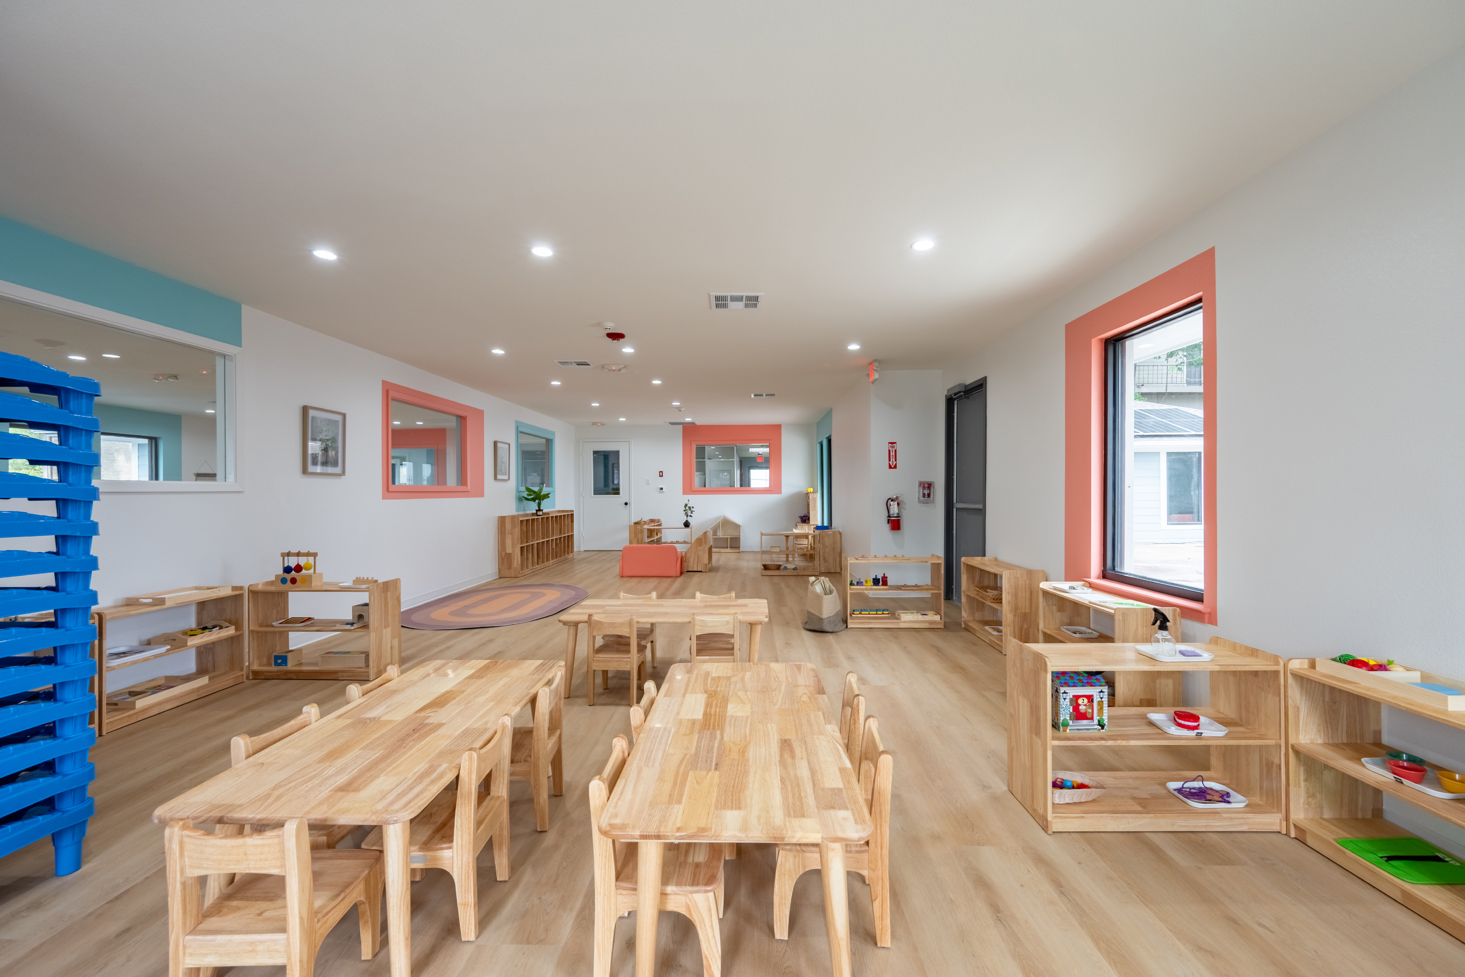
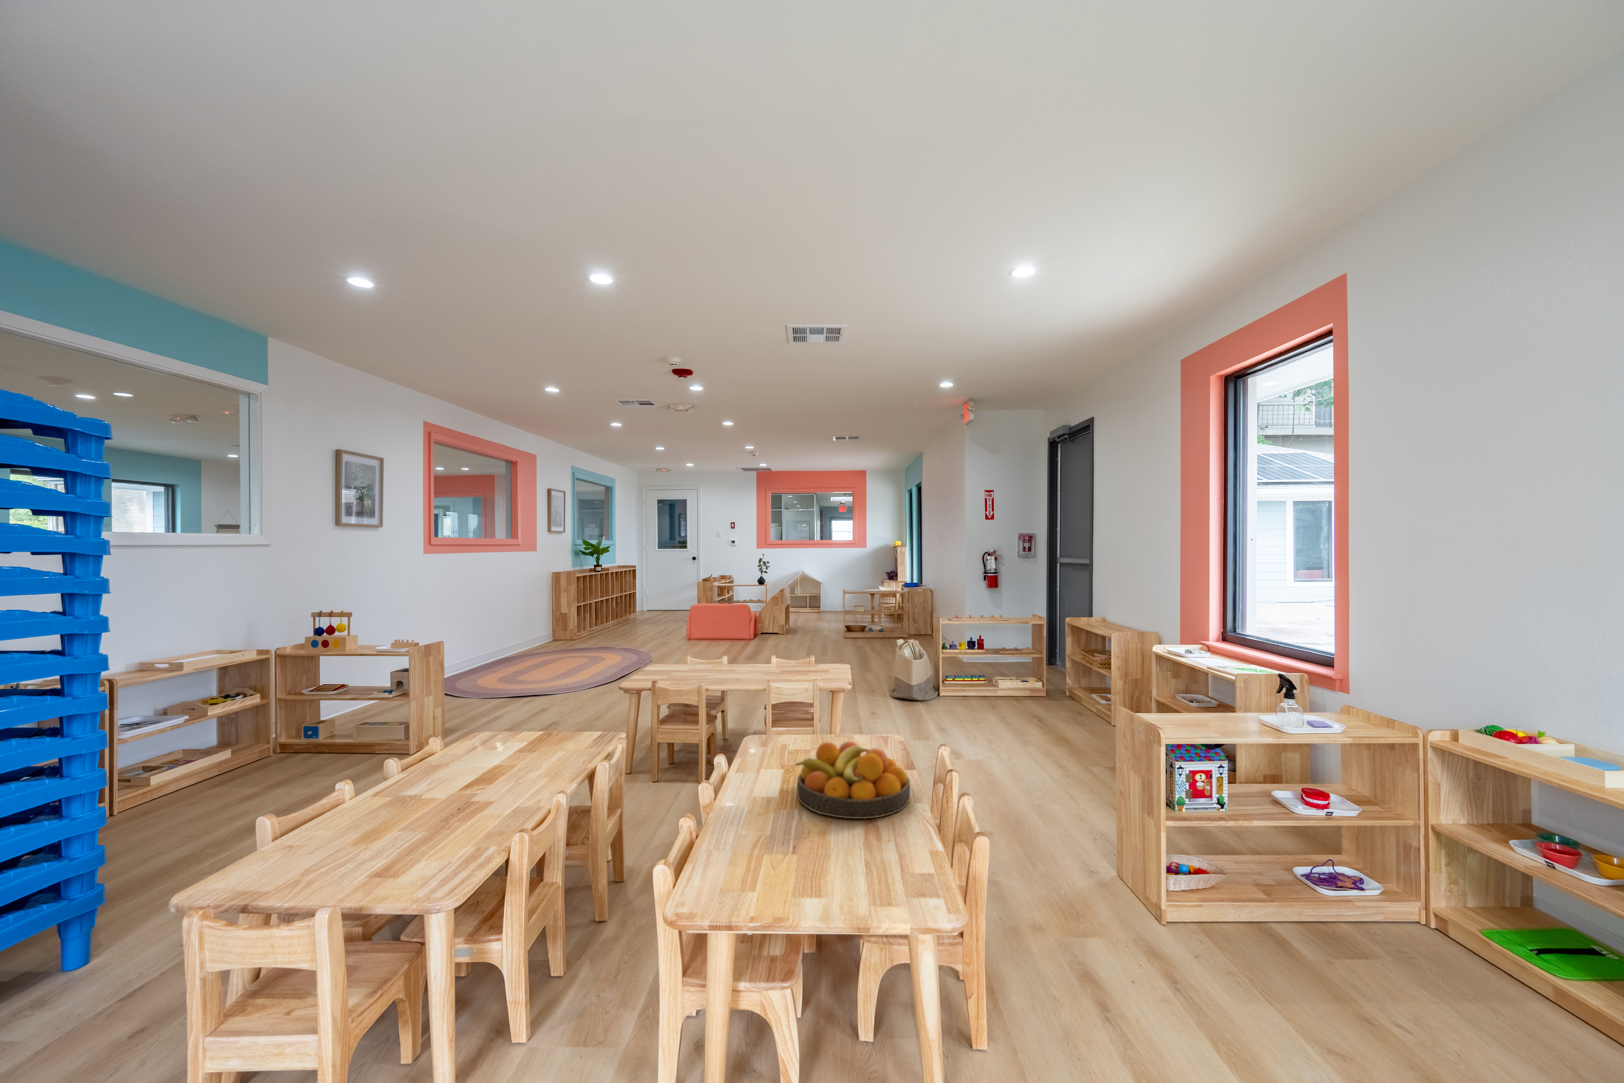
+ fruit bowl (853, 770)
